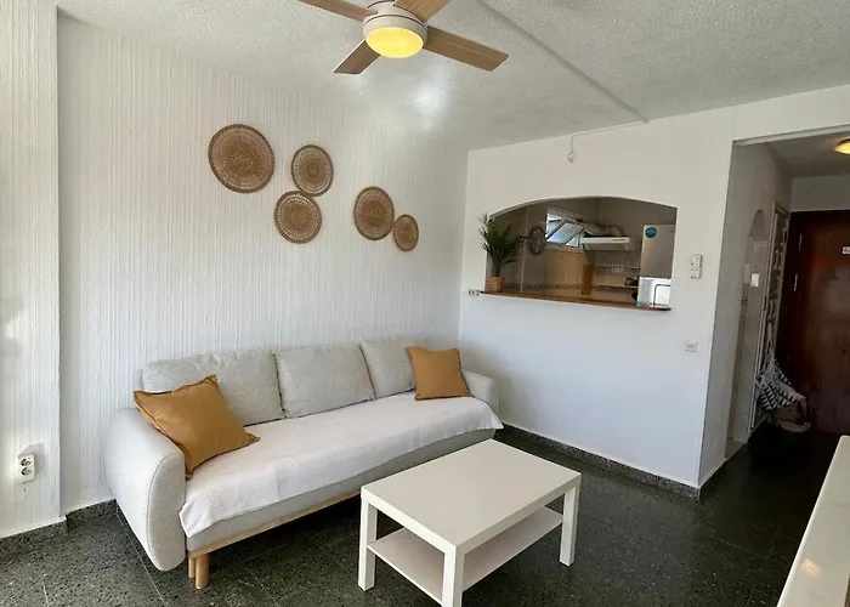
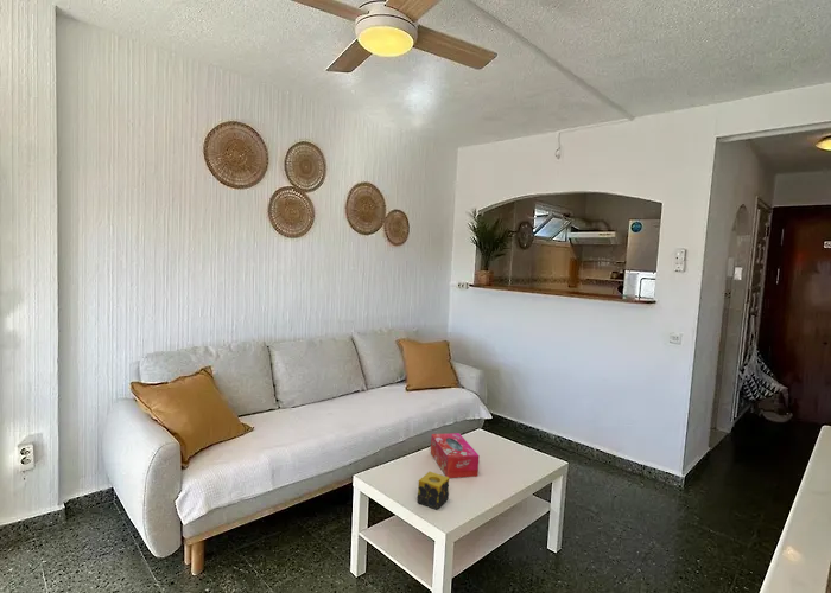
+ tissue box (453, 453)
+ candle (433, 490)
